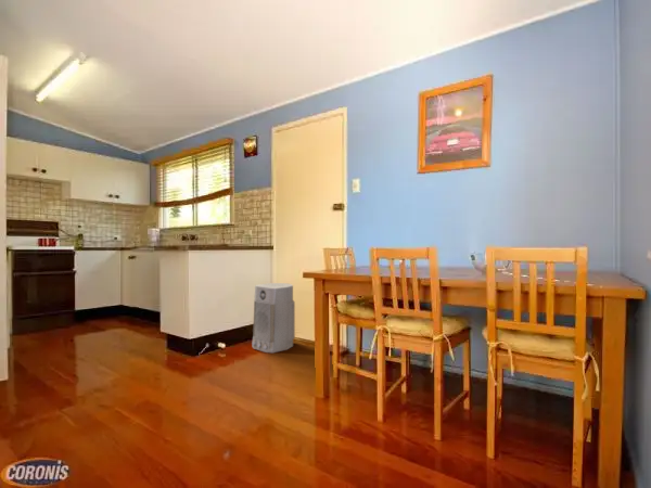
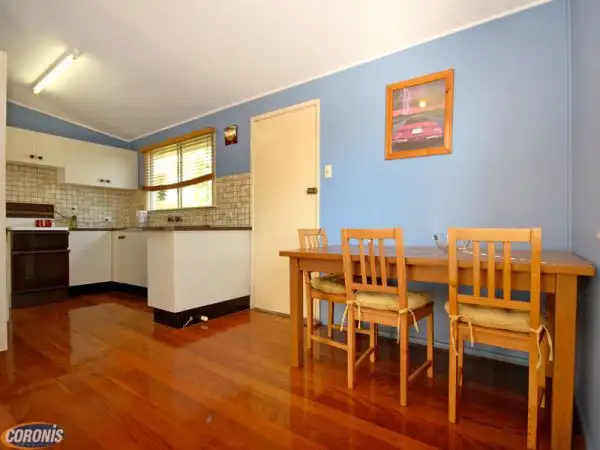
- air purifier (275, 316)
